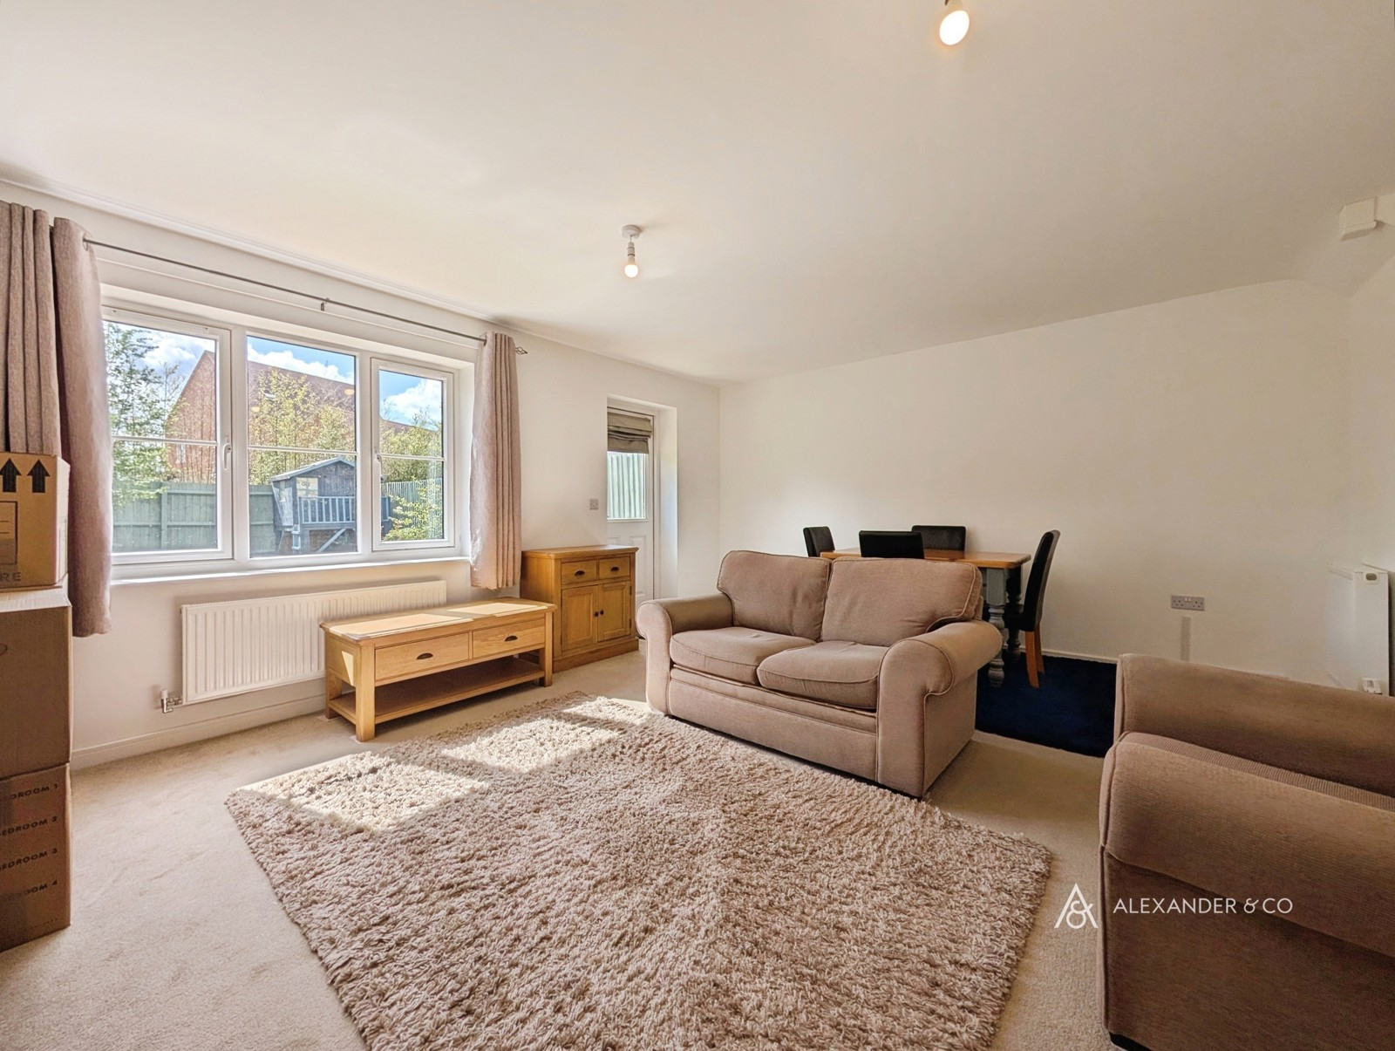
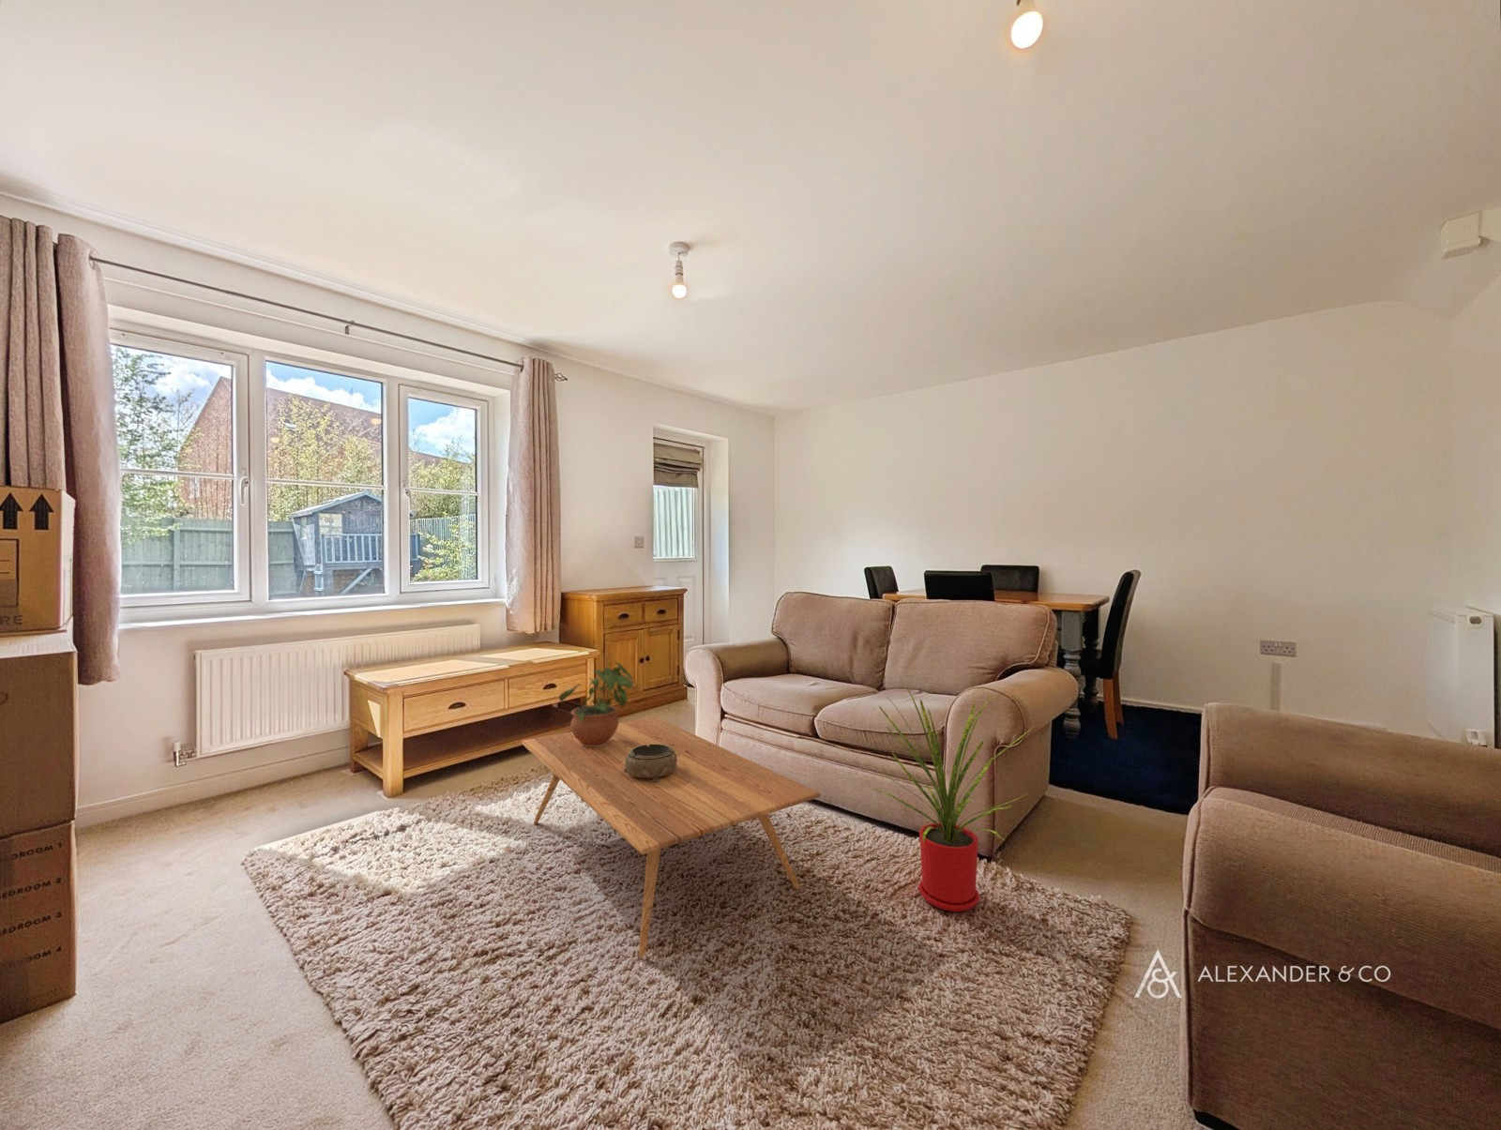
+ decorative bowl (651, 762)
+ coffee table (651, 806)
+ potted plant (604, 702)
+ house plant (949, 795)
